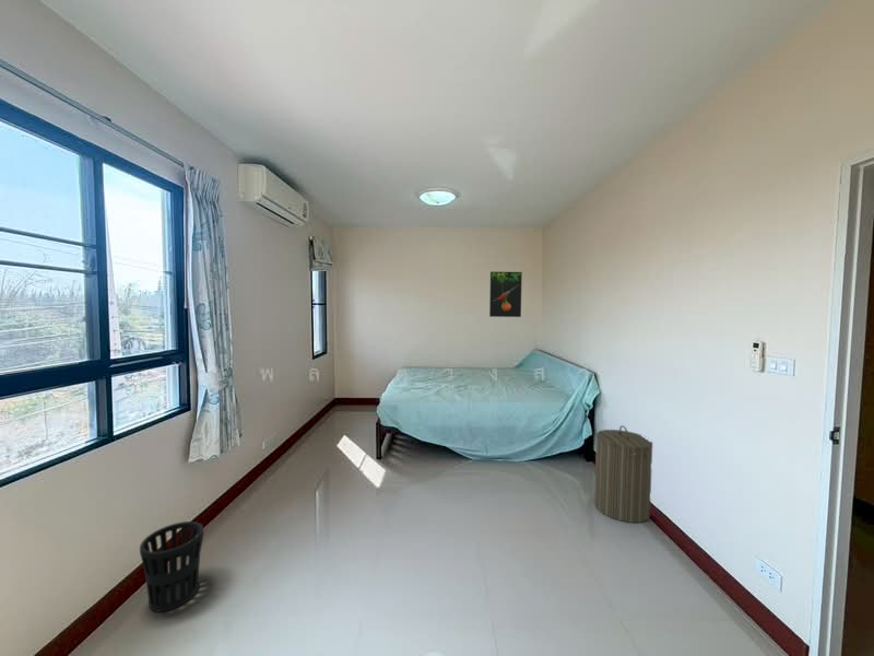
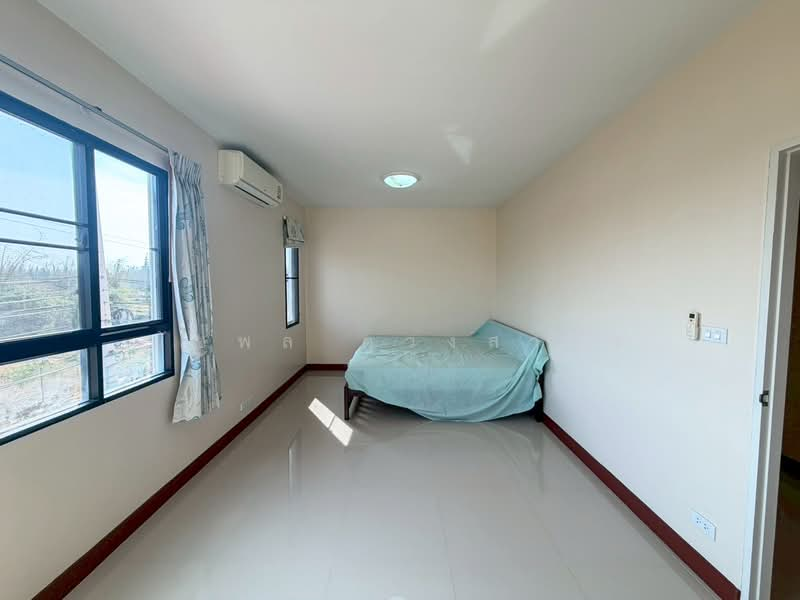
- laundry hamper (622, 467)
- wastebasket (173, 565)
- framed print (505, 294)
